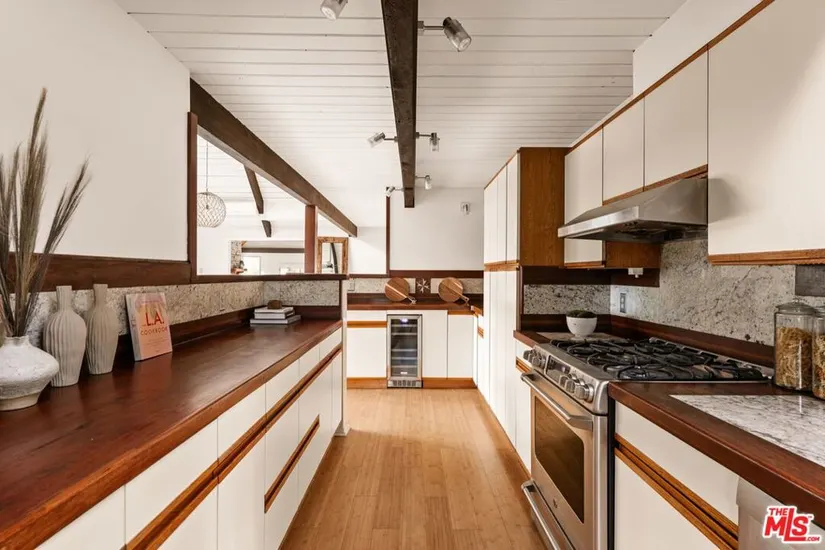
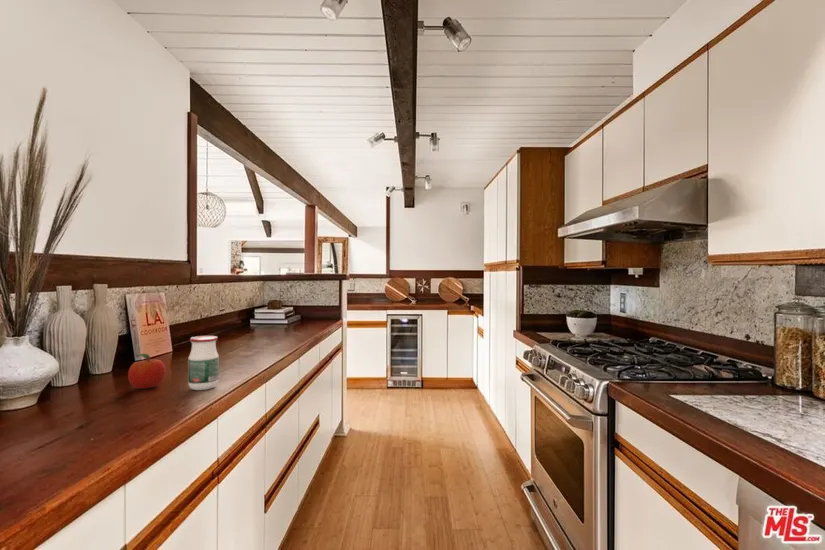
+ jar (203, 362)
+ fruit (147, 370)
